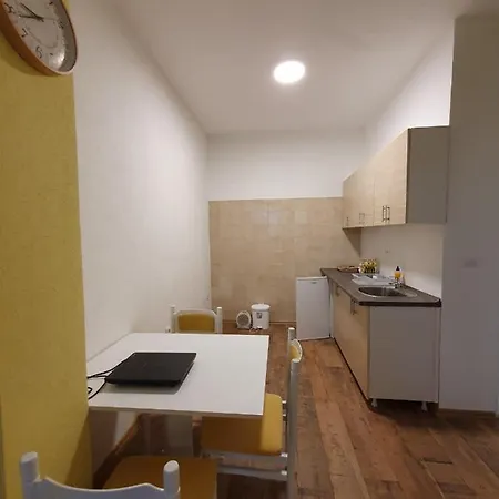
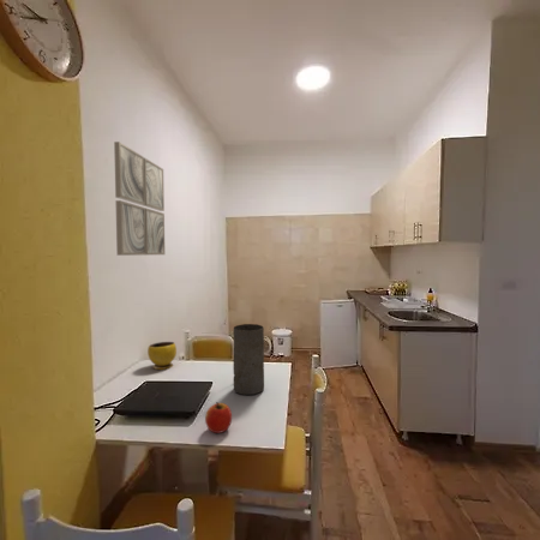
+ vase (248, 358)
+ apple (218, 416)
+ bowl (162, 354)
+ wall art (143, 205)
